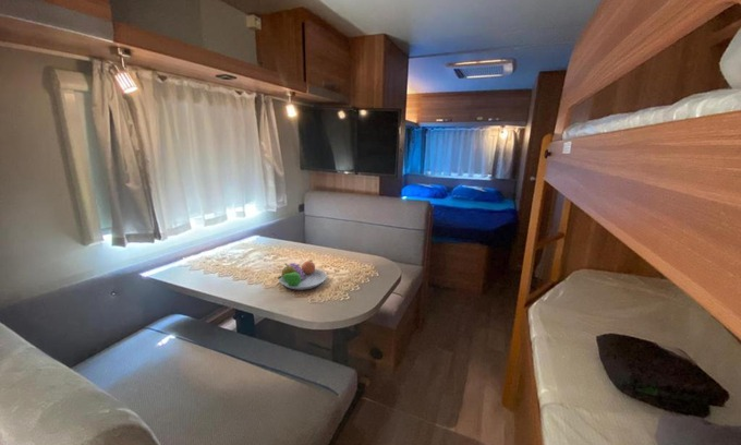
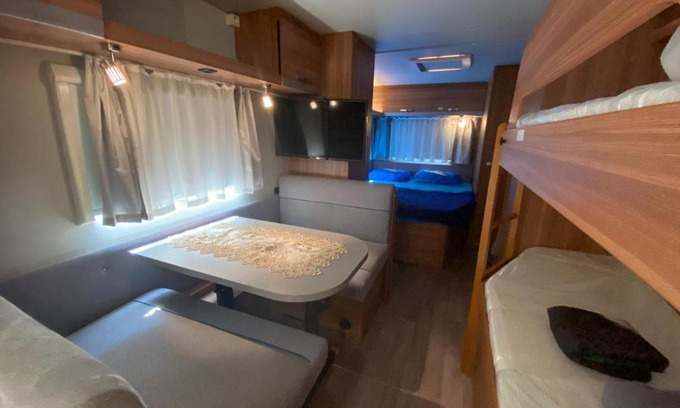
- fruit bowl (301, 273)
